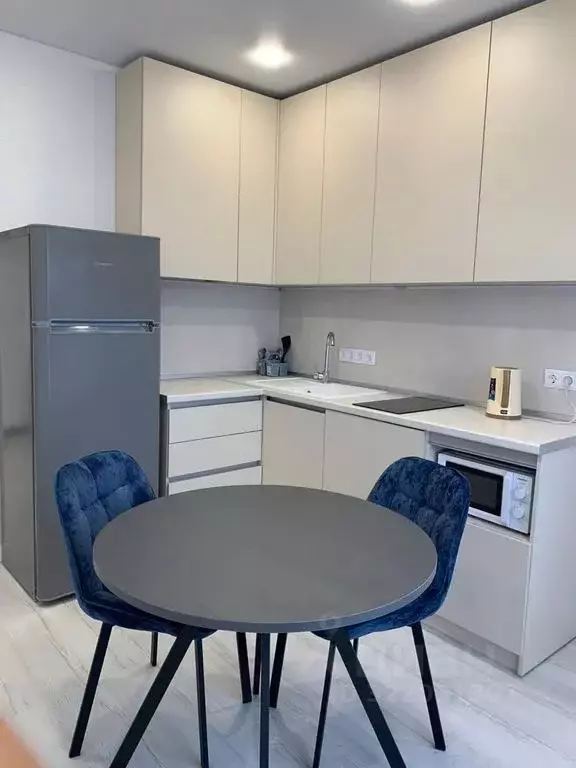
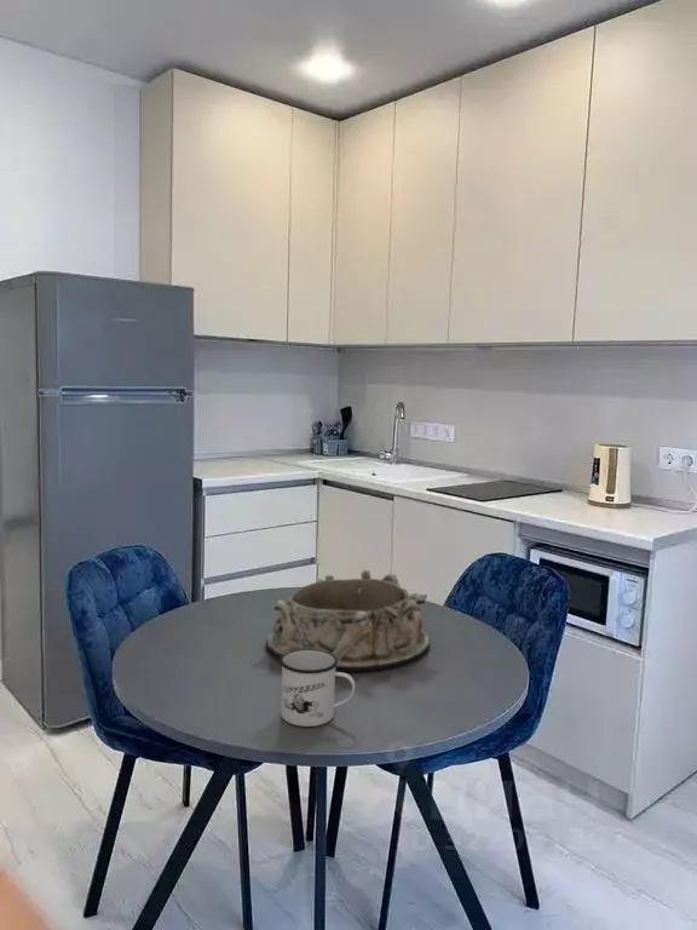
+ mug (317, 688)
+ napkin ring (352, 615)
